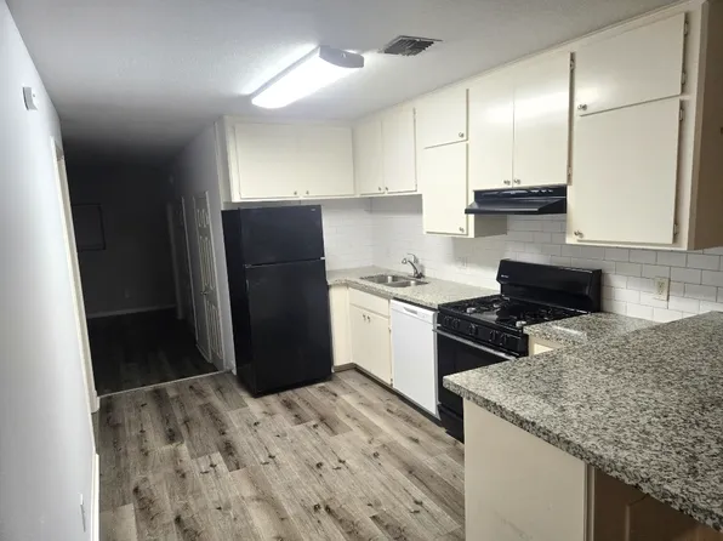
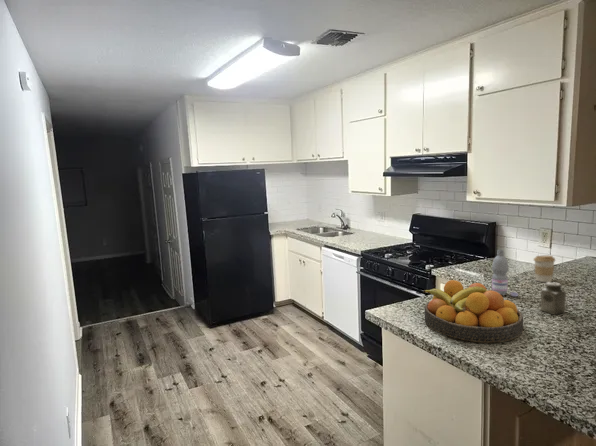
+ salt shaker (553, 297)
+ fruit bowl (471, 304)
+ coffee cup (544, 268)
+ water bottle (505, 272)
